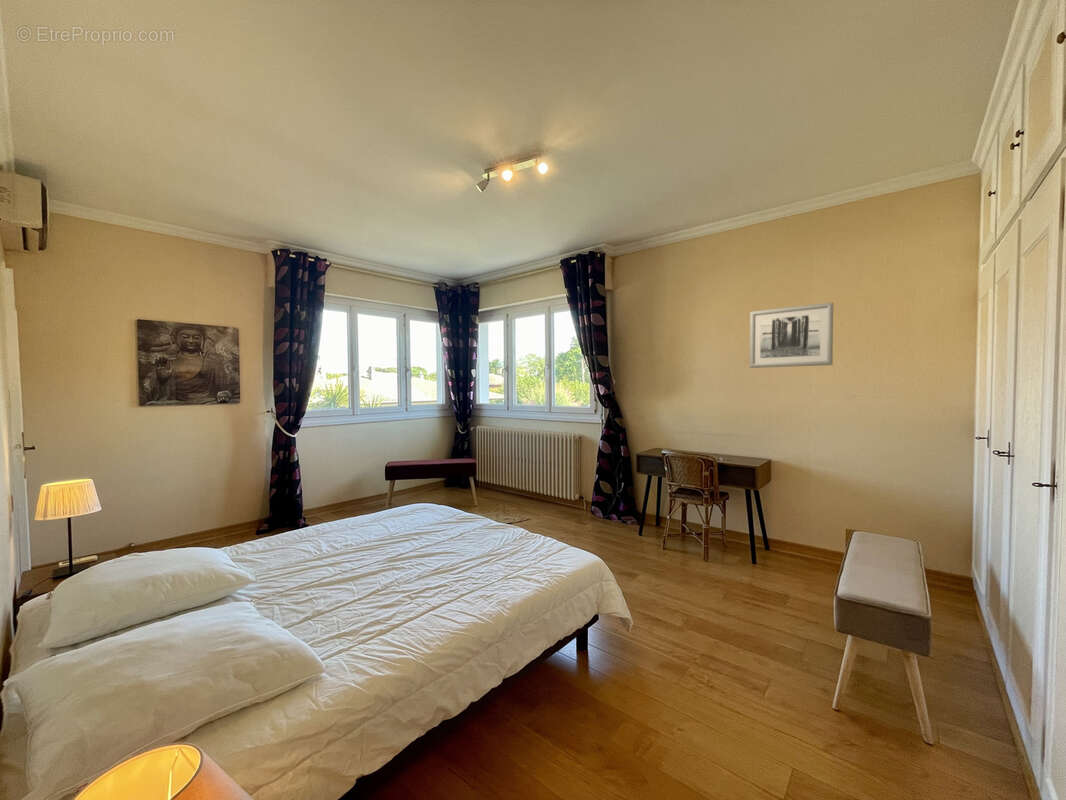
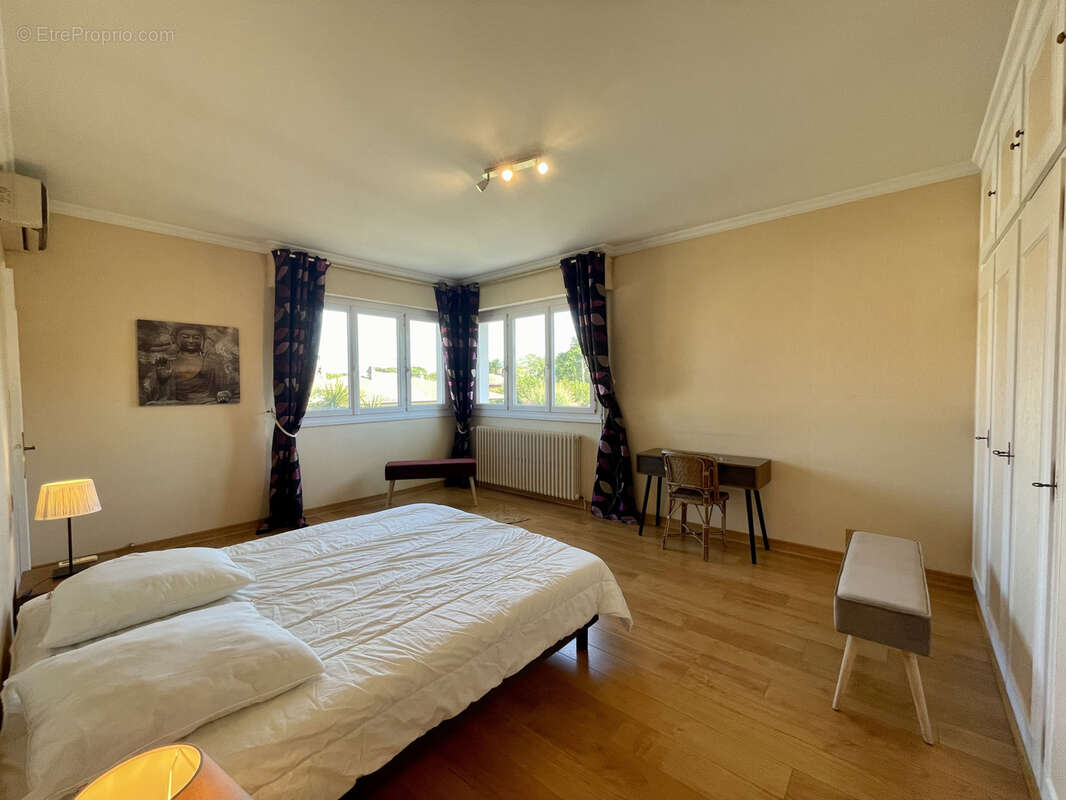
- wall art (789, 337)
